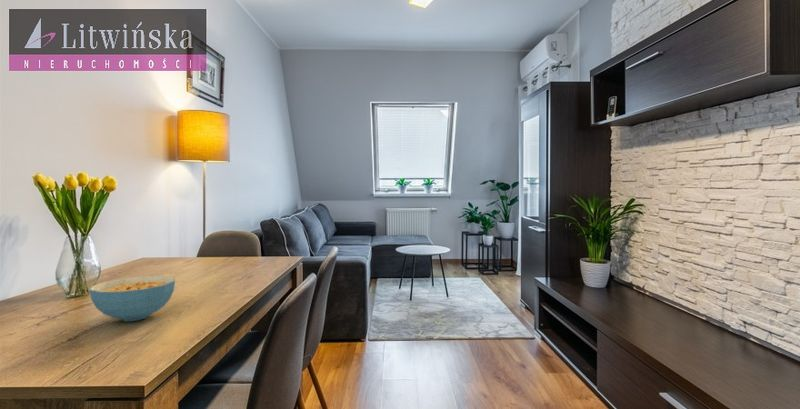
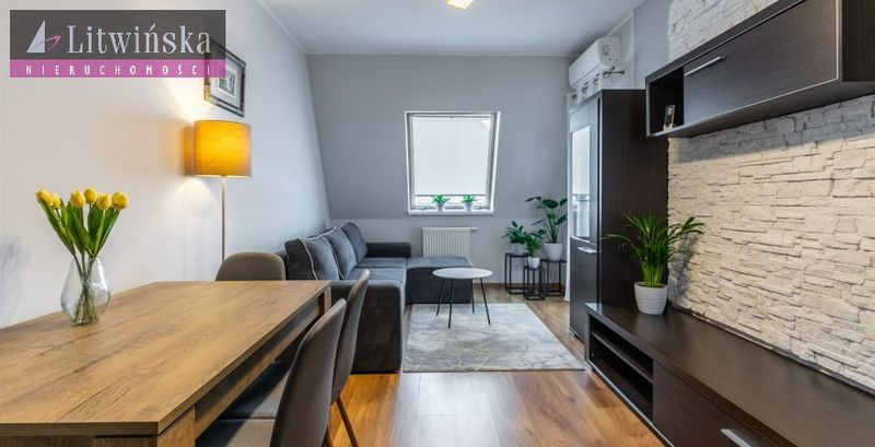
- cereal bowl (135, 300)
